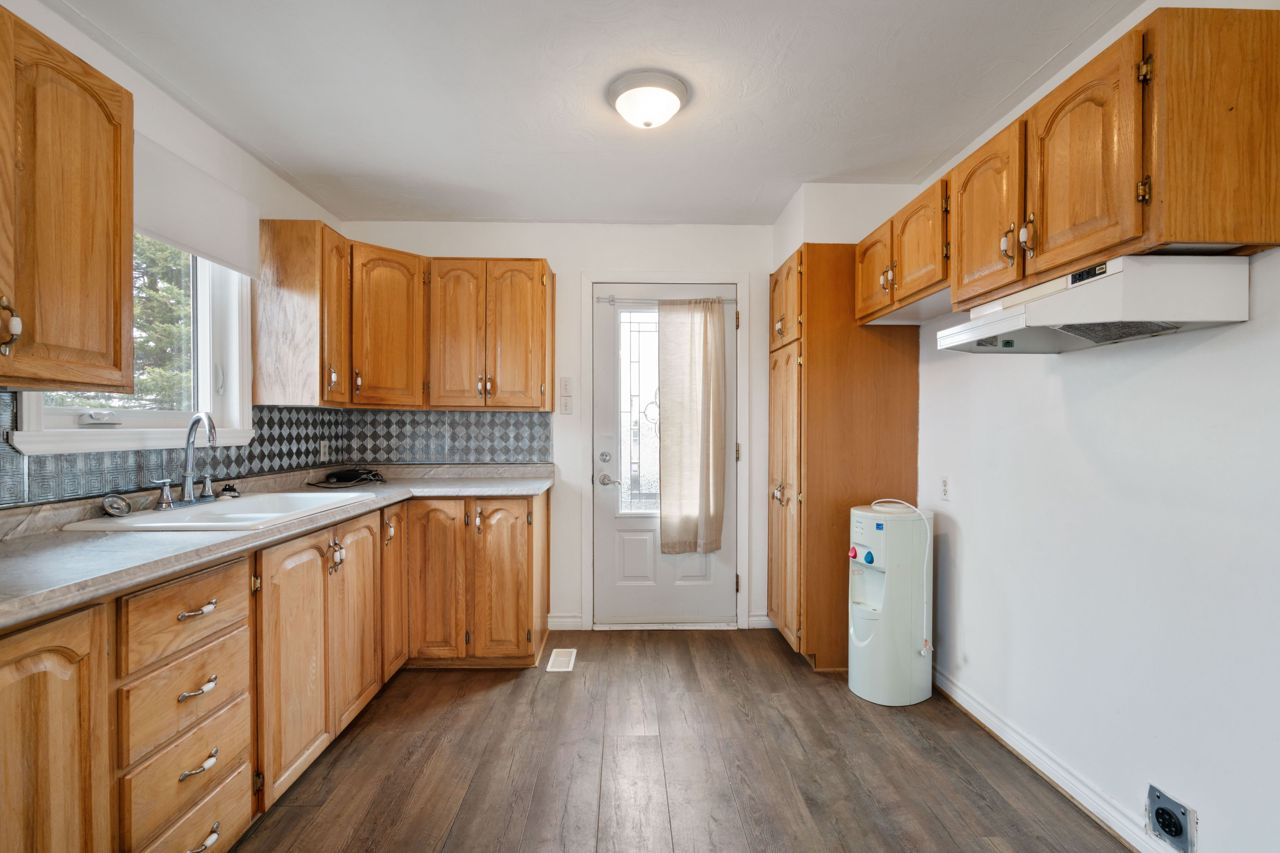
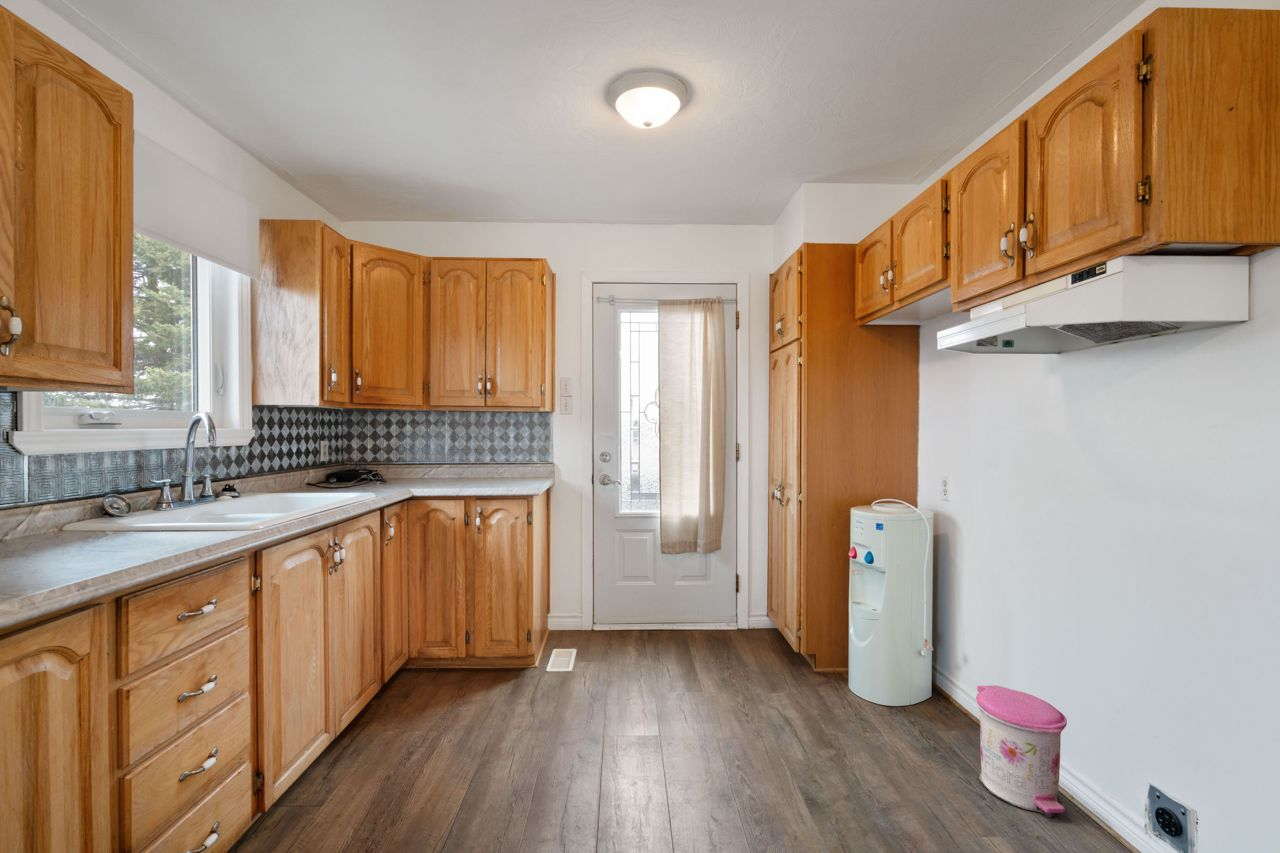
+ trash can (1018, 744)
